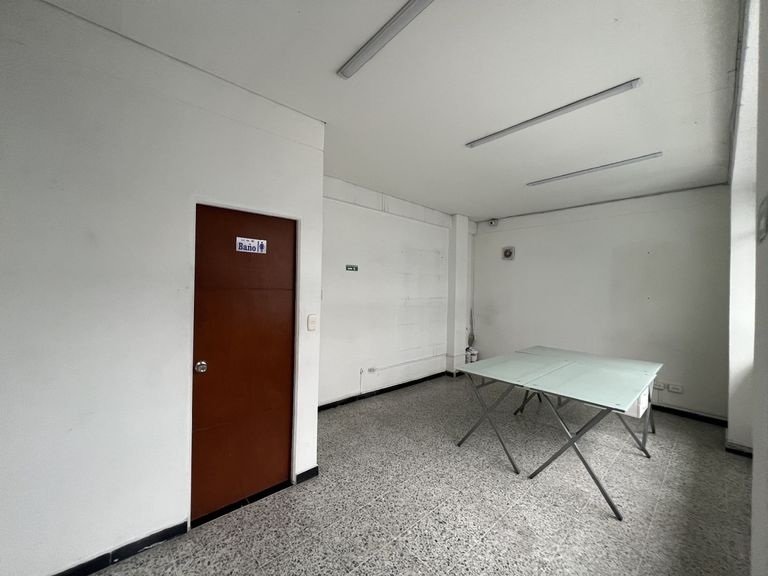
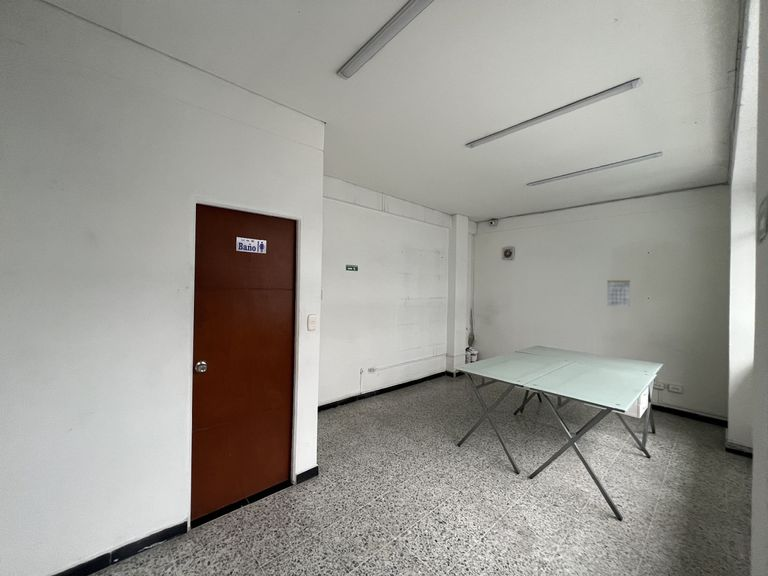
+ calendar (618, 290)
